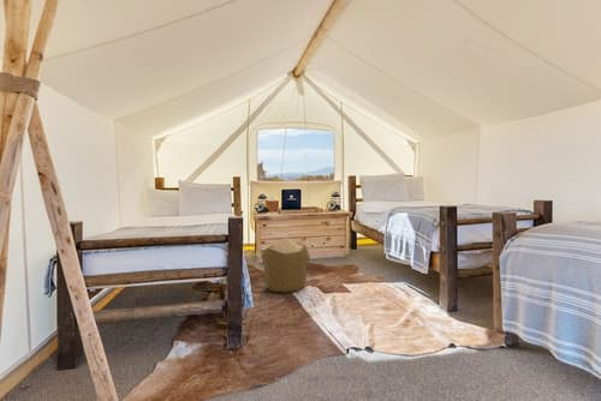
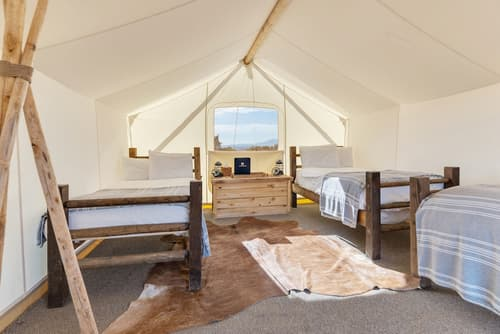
- pouf (285, 262)
